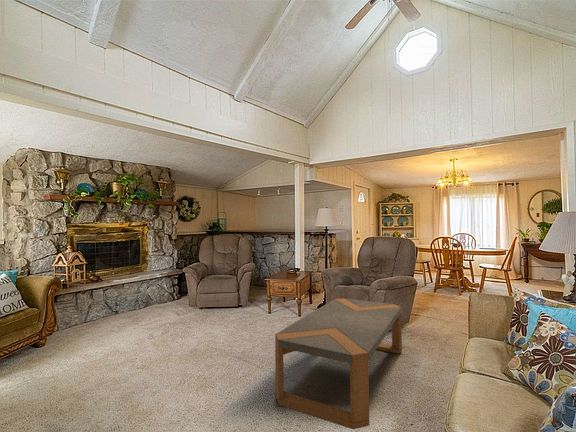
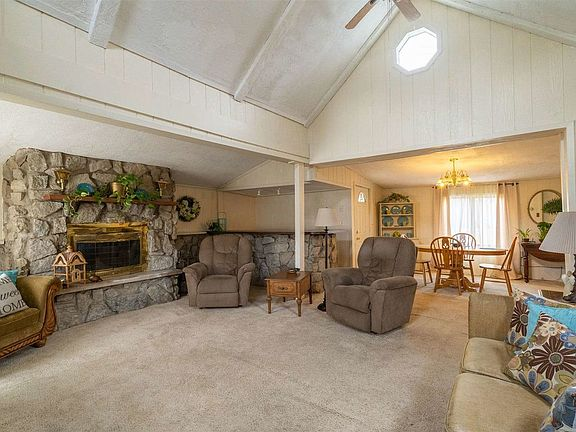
- coffee table (347, 345)
